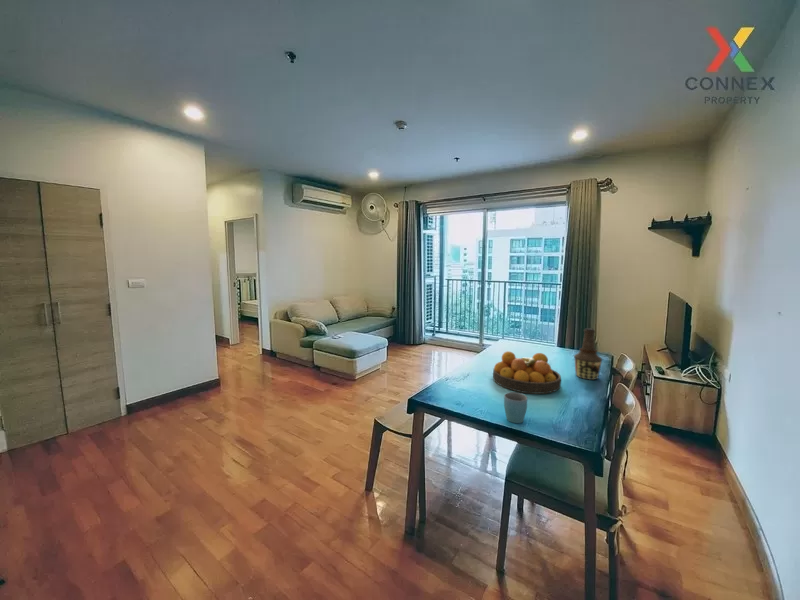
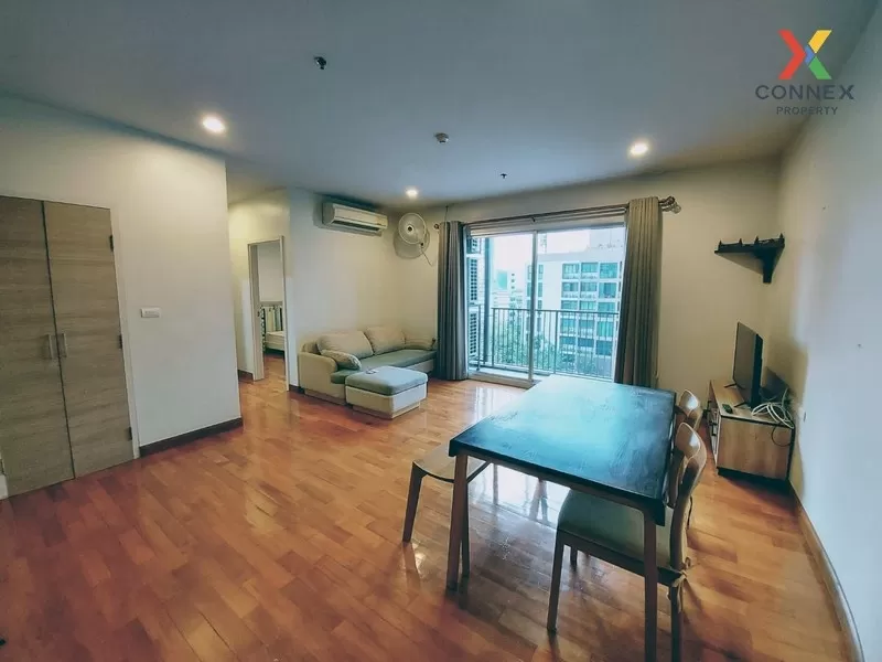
- fruit bowl (526, 367)
- bottle (588, 352)
- mug (516, 406)
